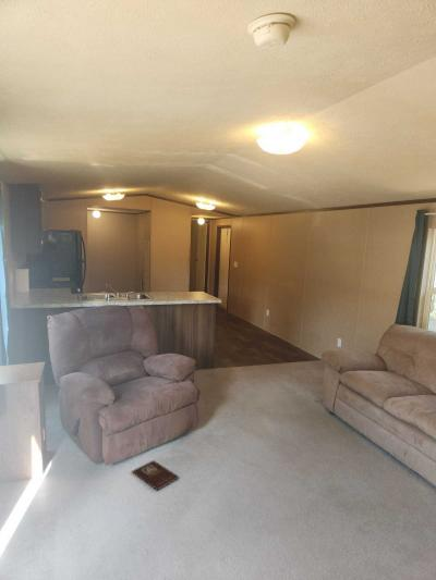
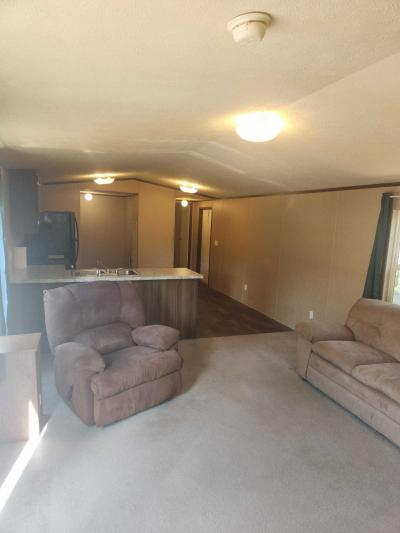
- book (155, 473)
